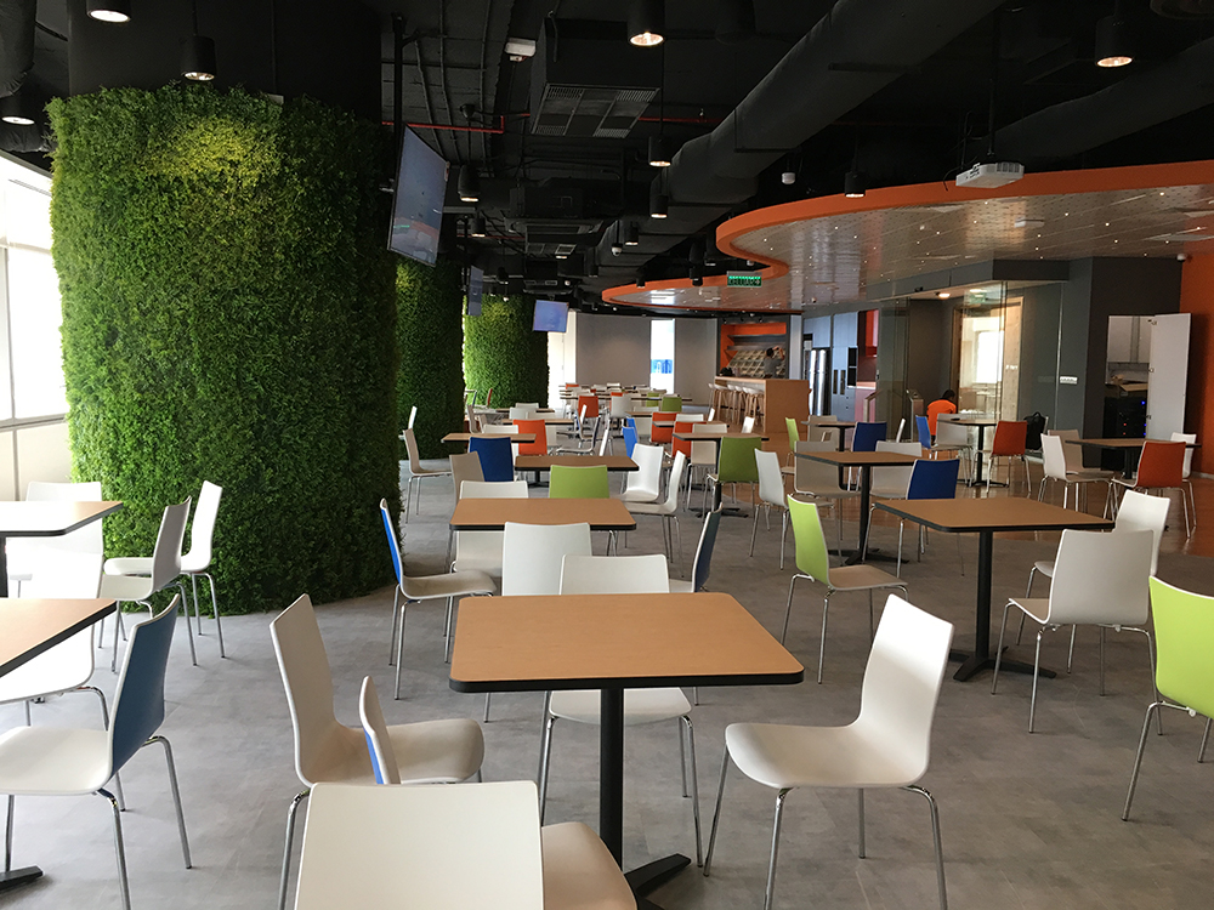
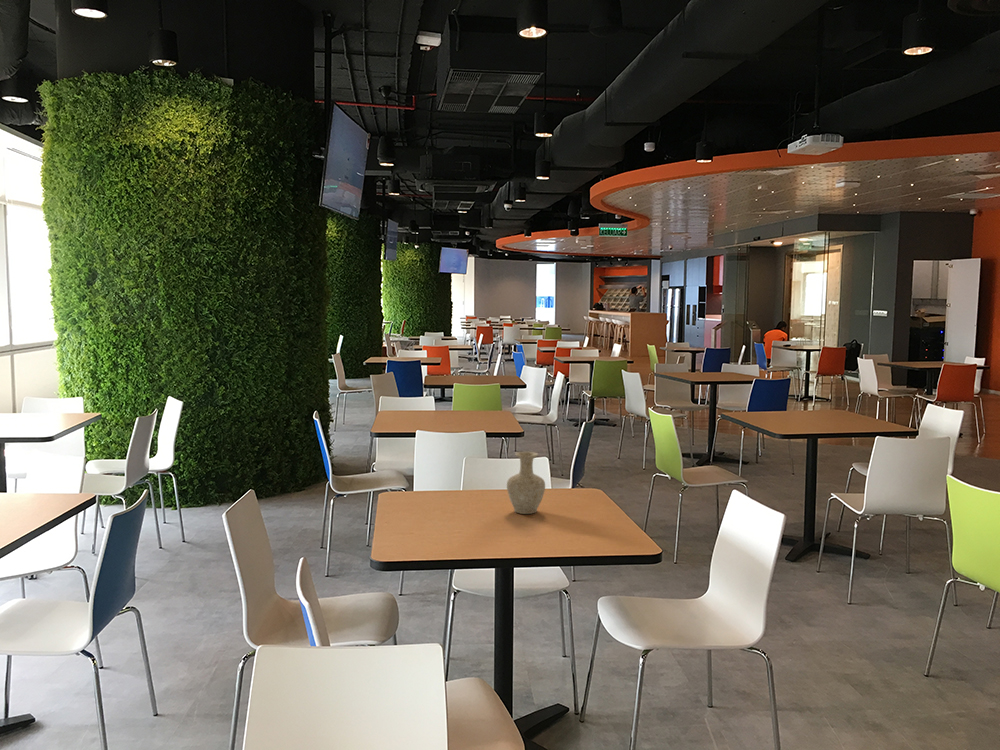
+ vase (526, 482)
